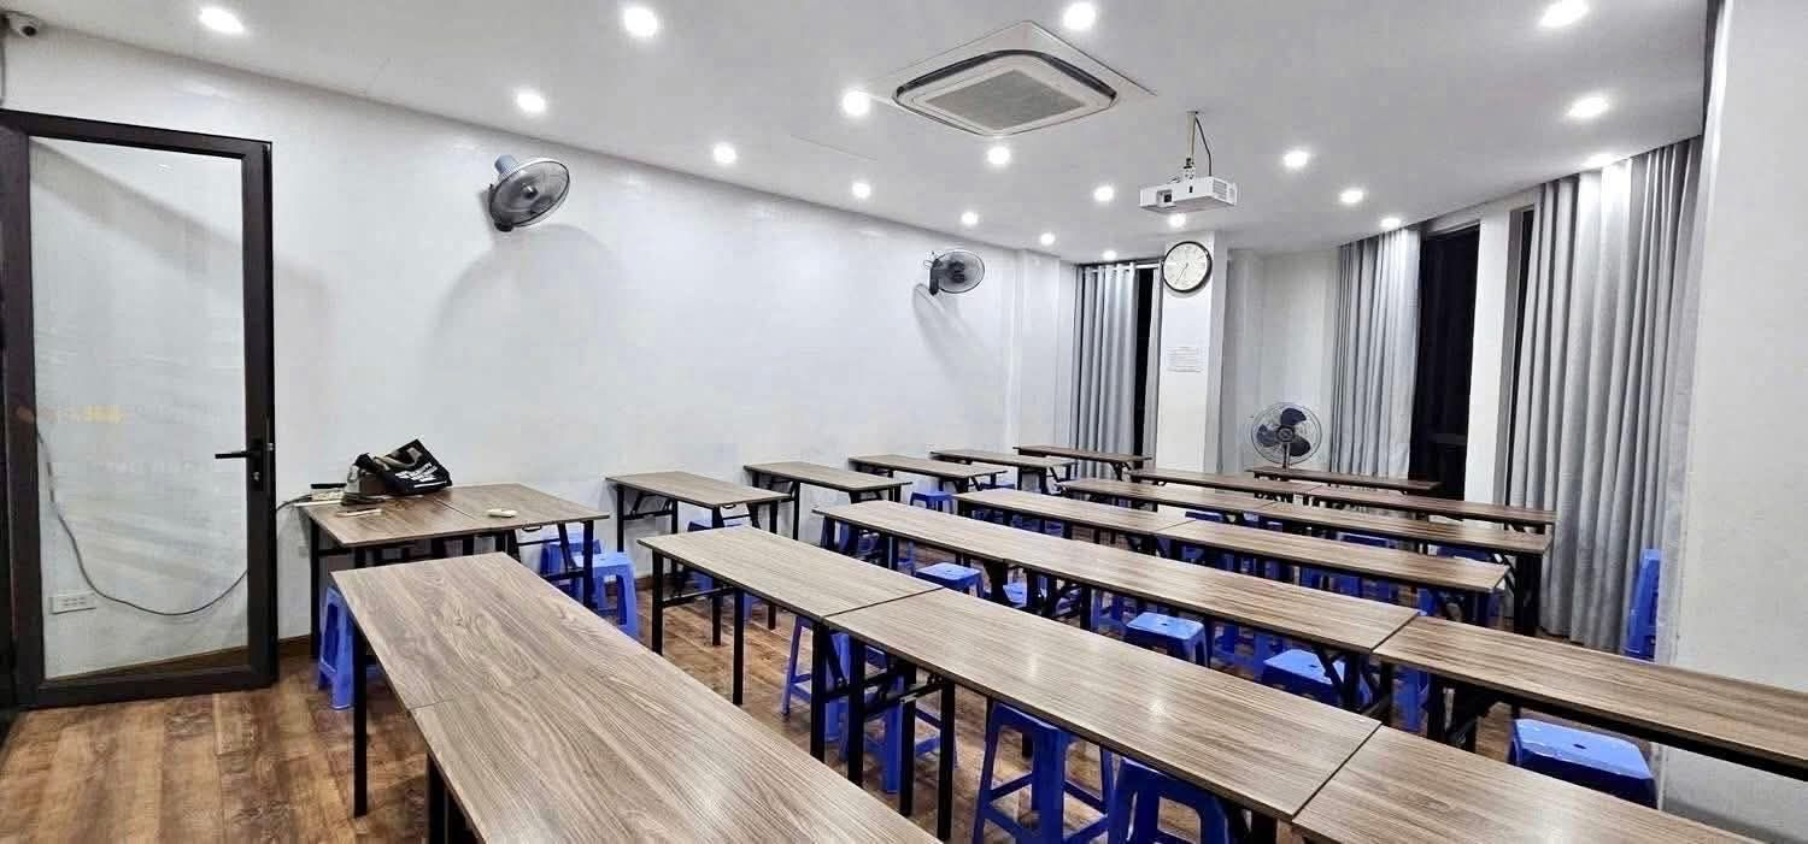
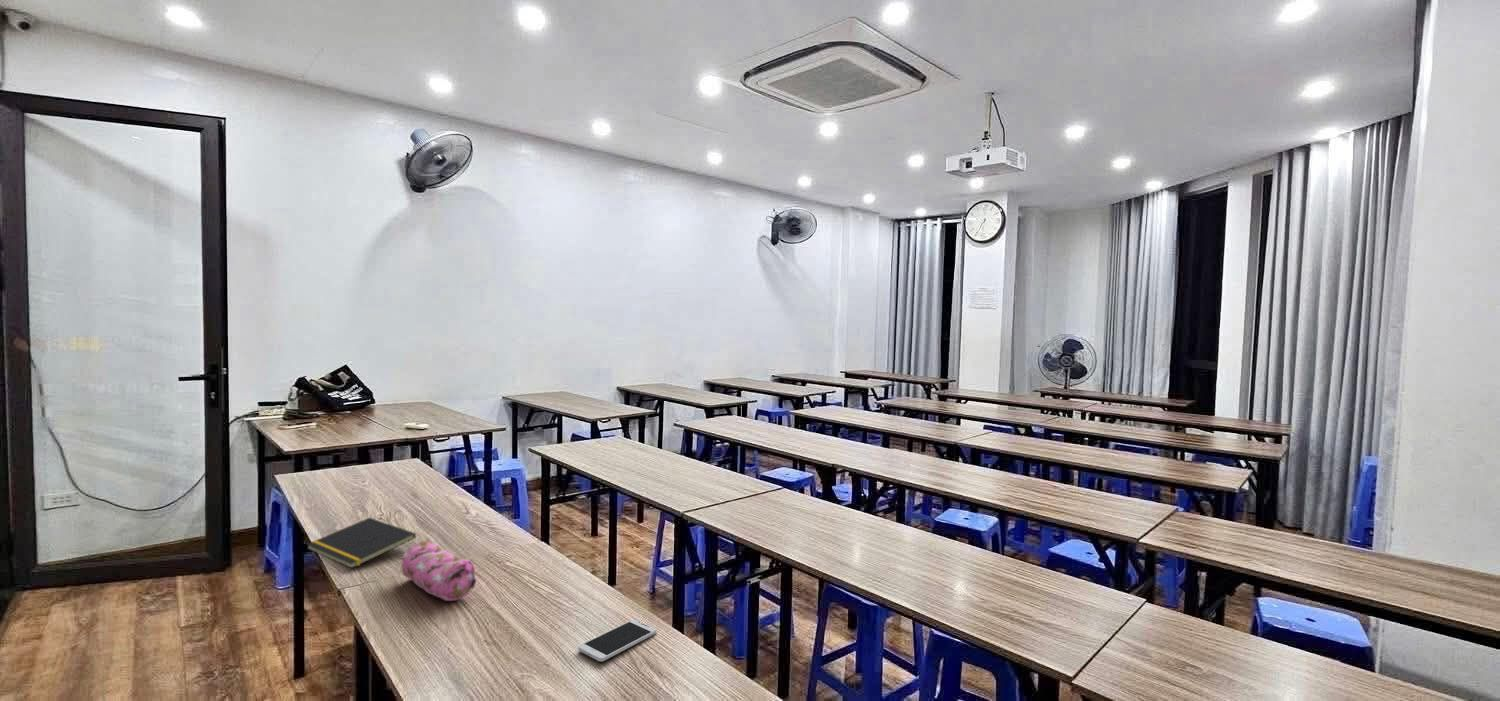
+ notepad (361, 540)
+ pencil case (437, 569)
+ smartphone (618, 639)
